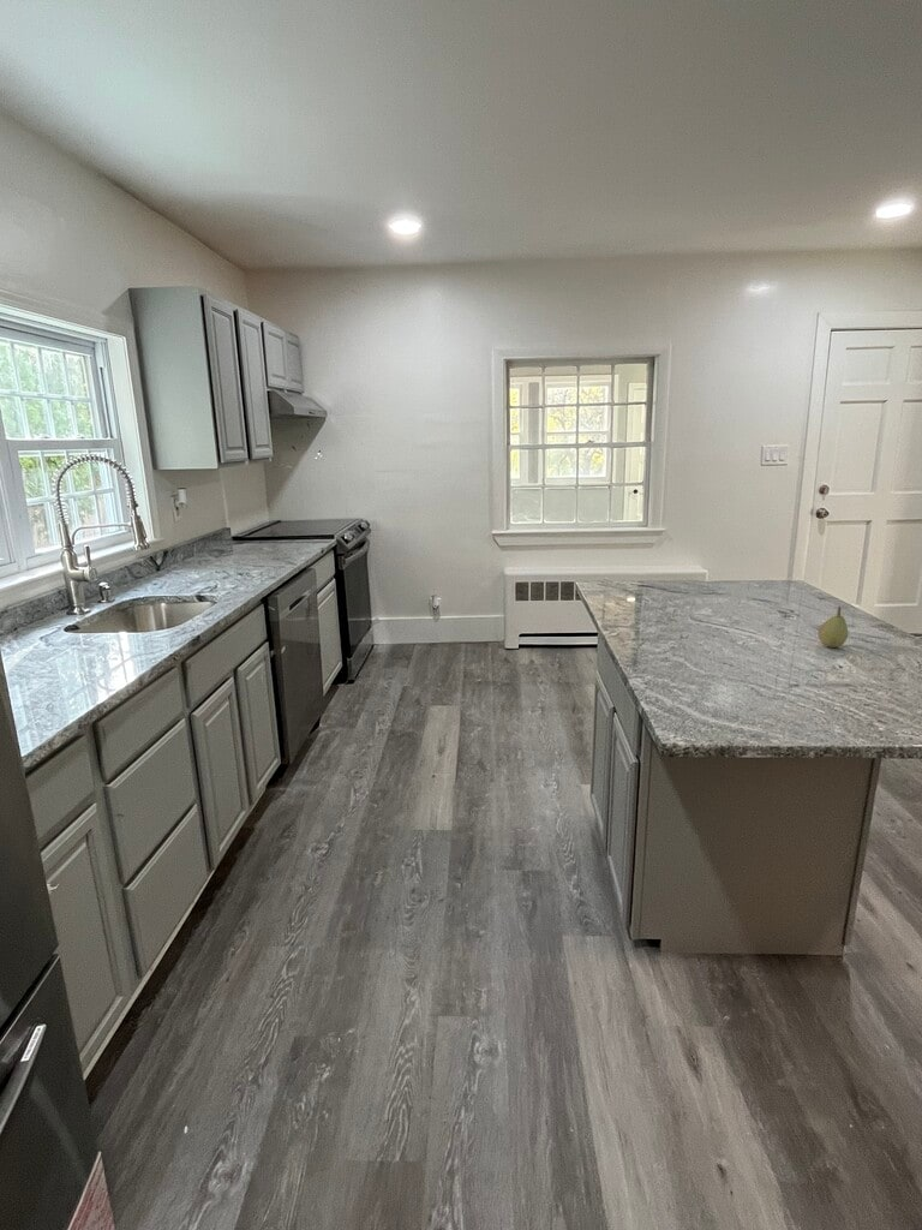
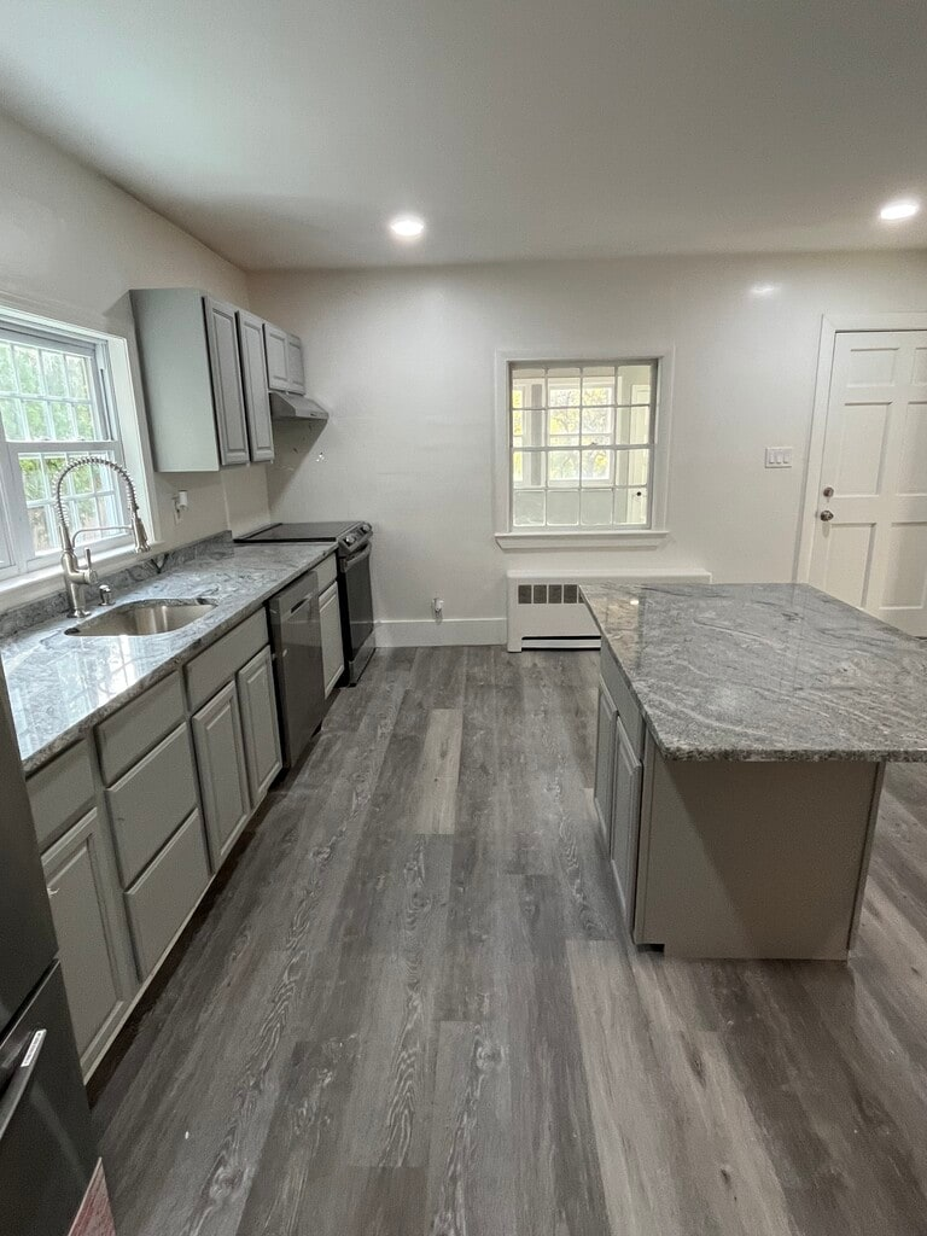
- fruit (833, 626)
